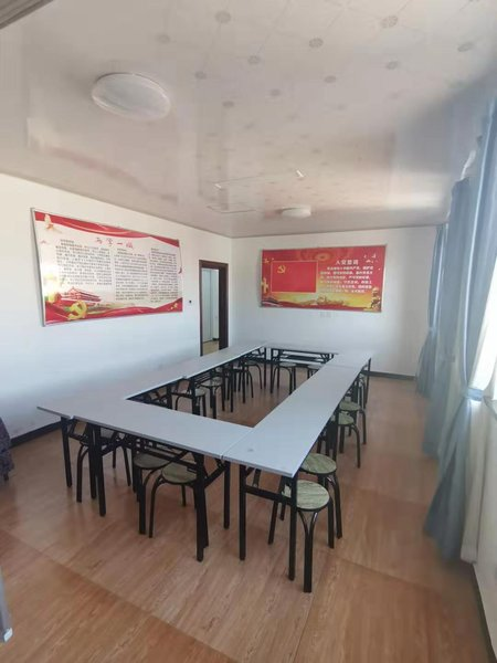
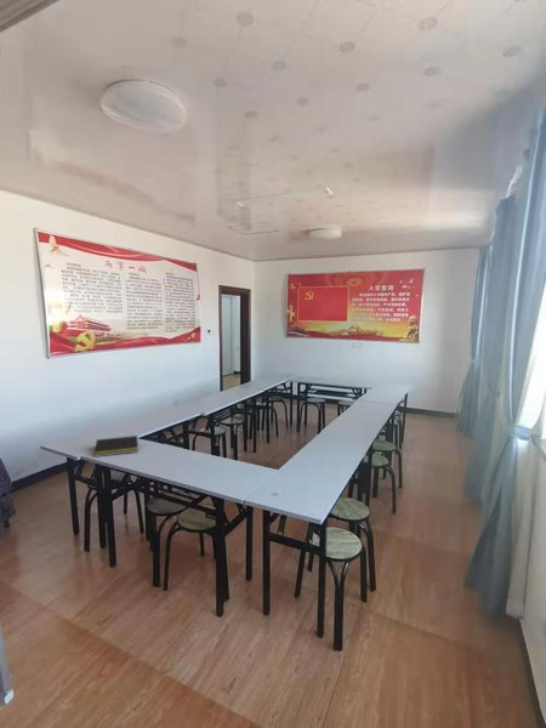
+ notepad (116, 445)
